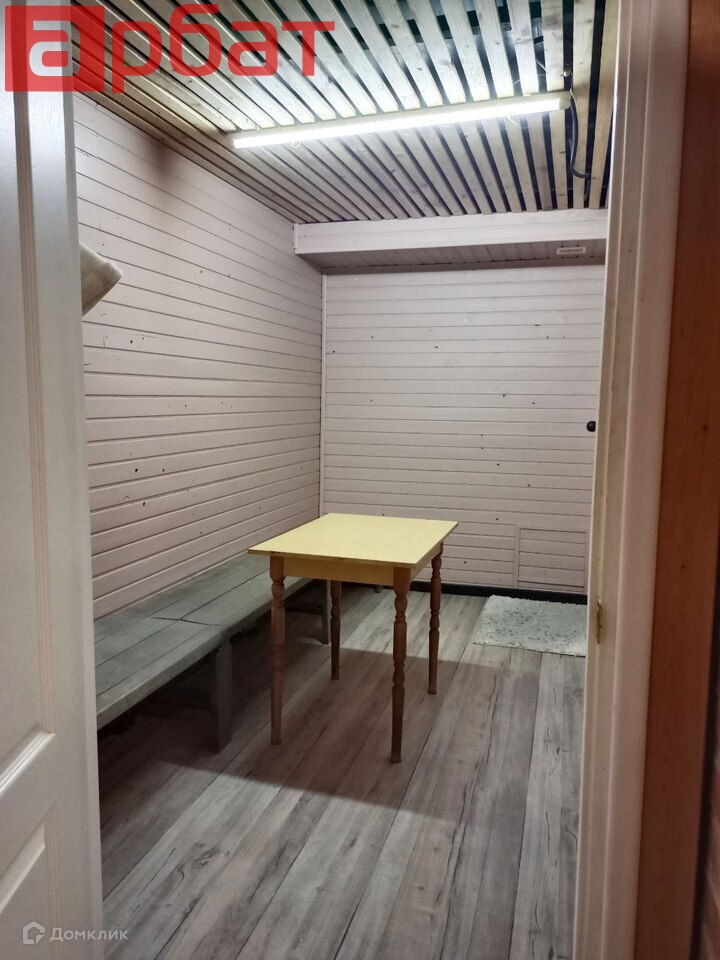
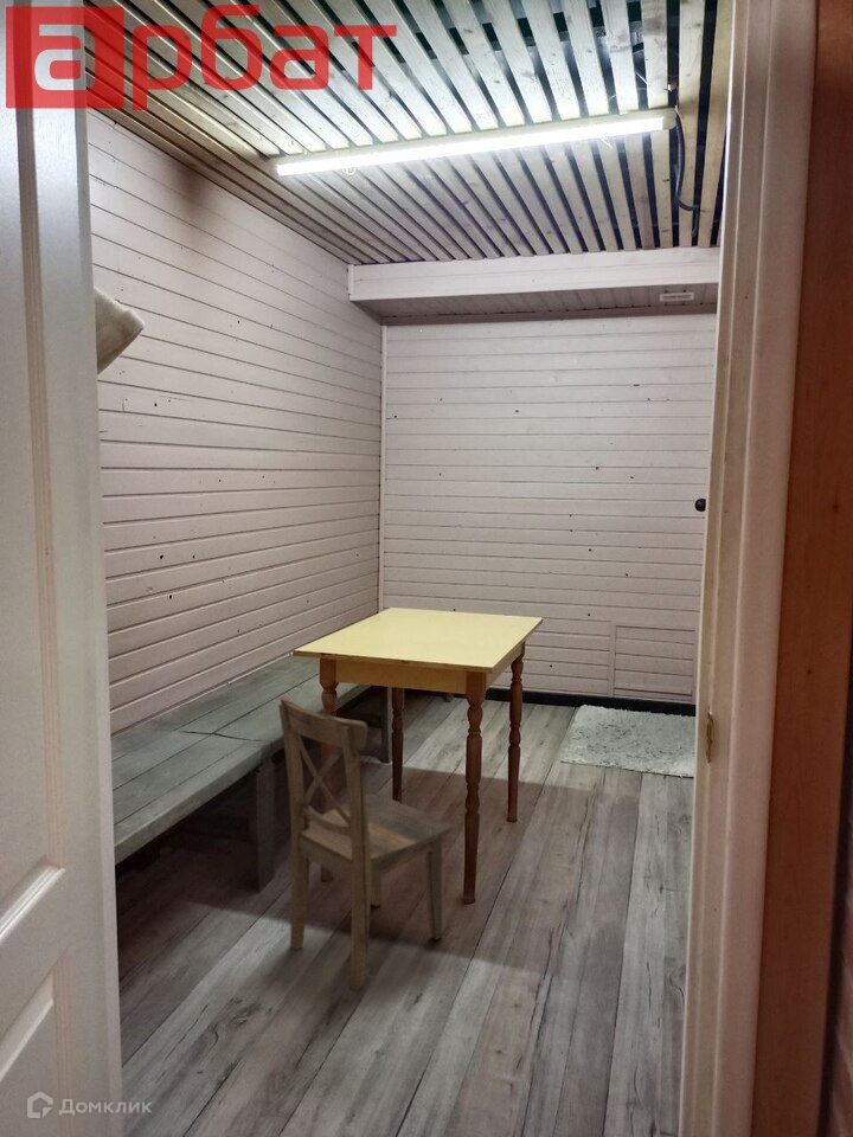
+ dining chair (363, 822)
